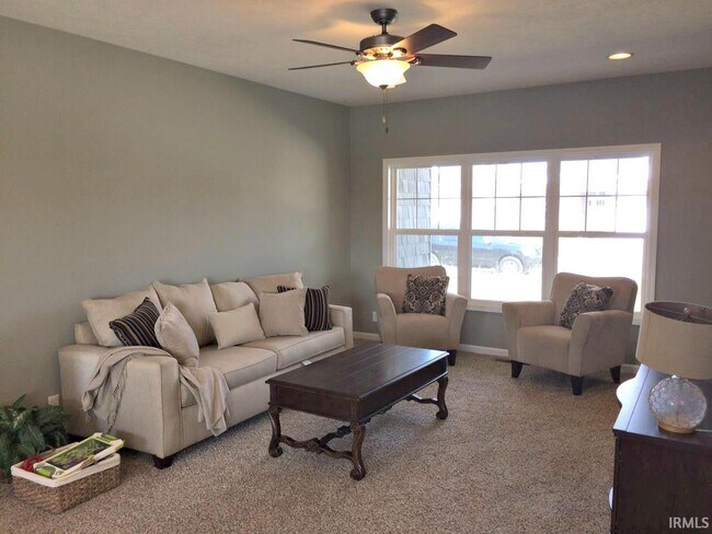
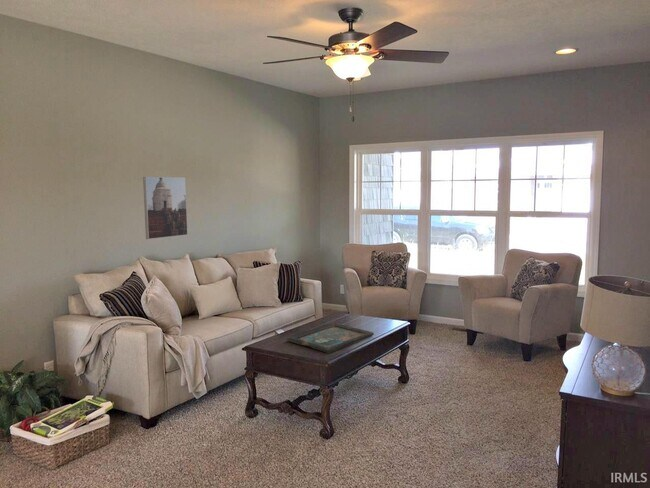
+ decorative tray (331, 336)
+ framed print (166, 207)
